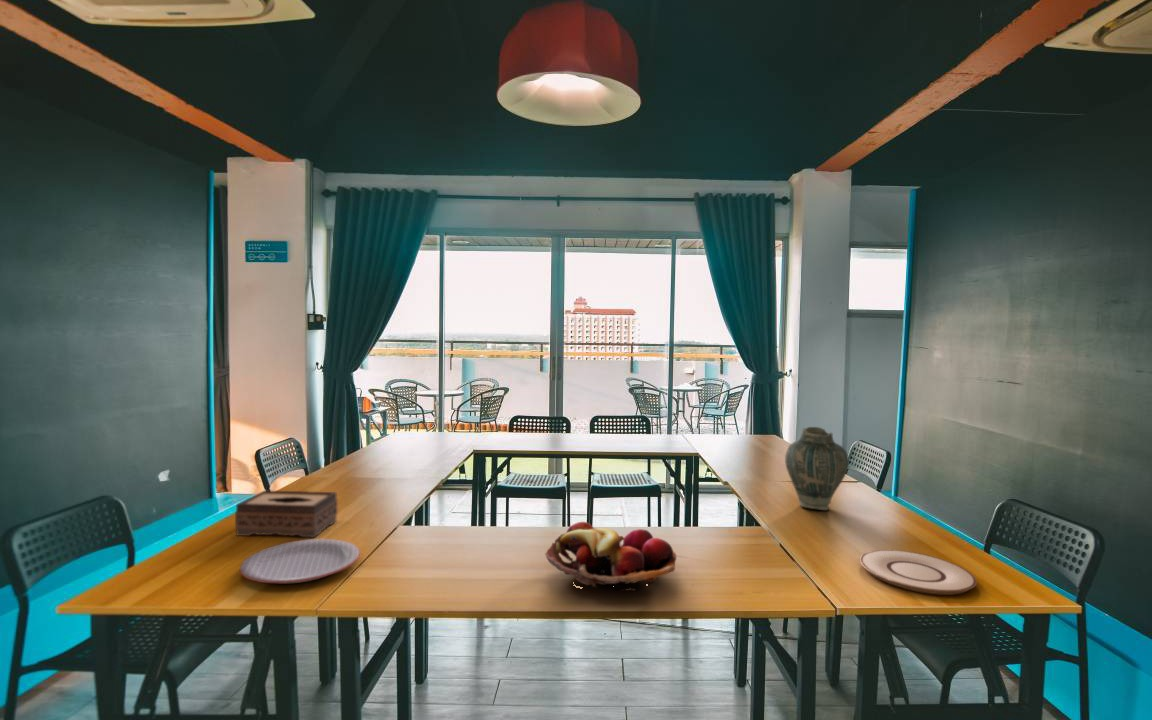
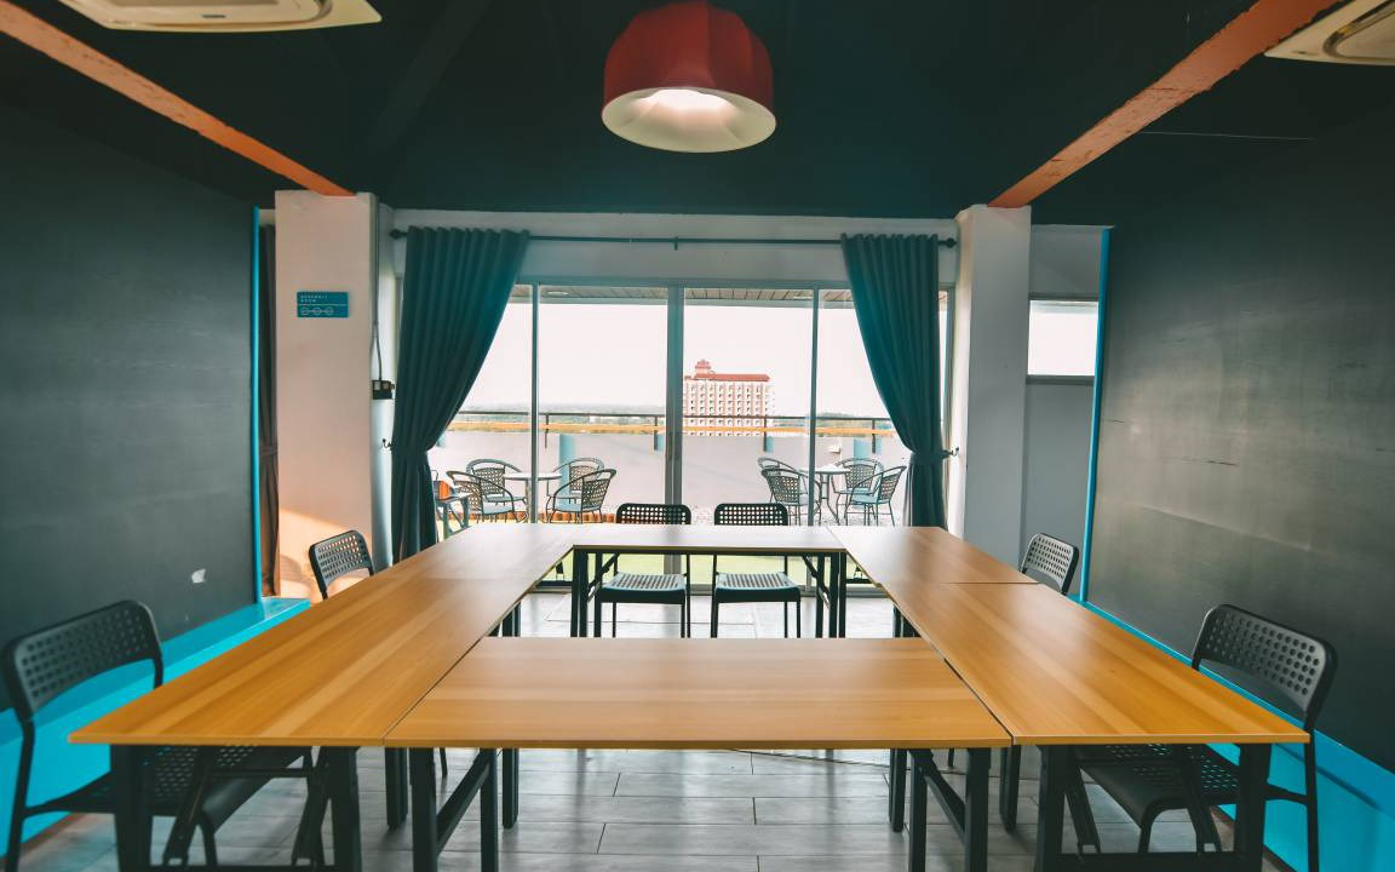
- plate (302, 562)
- tissue box (288, 513)
- plate (915, 571)
- vase (816, 468)
- fruit basket (611, 552)
